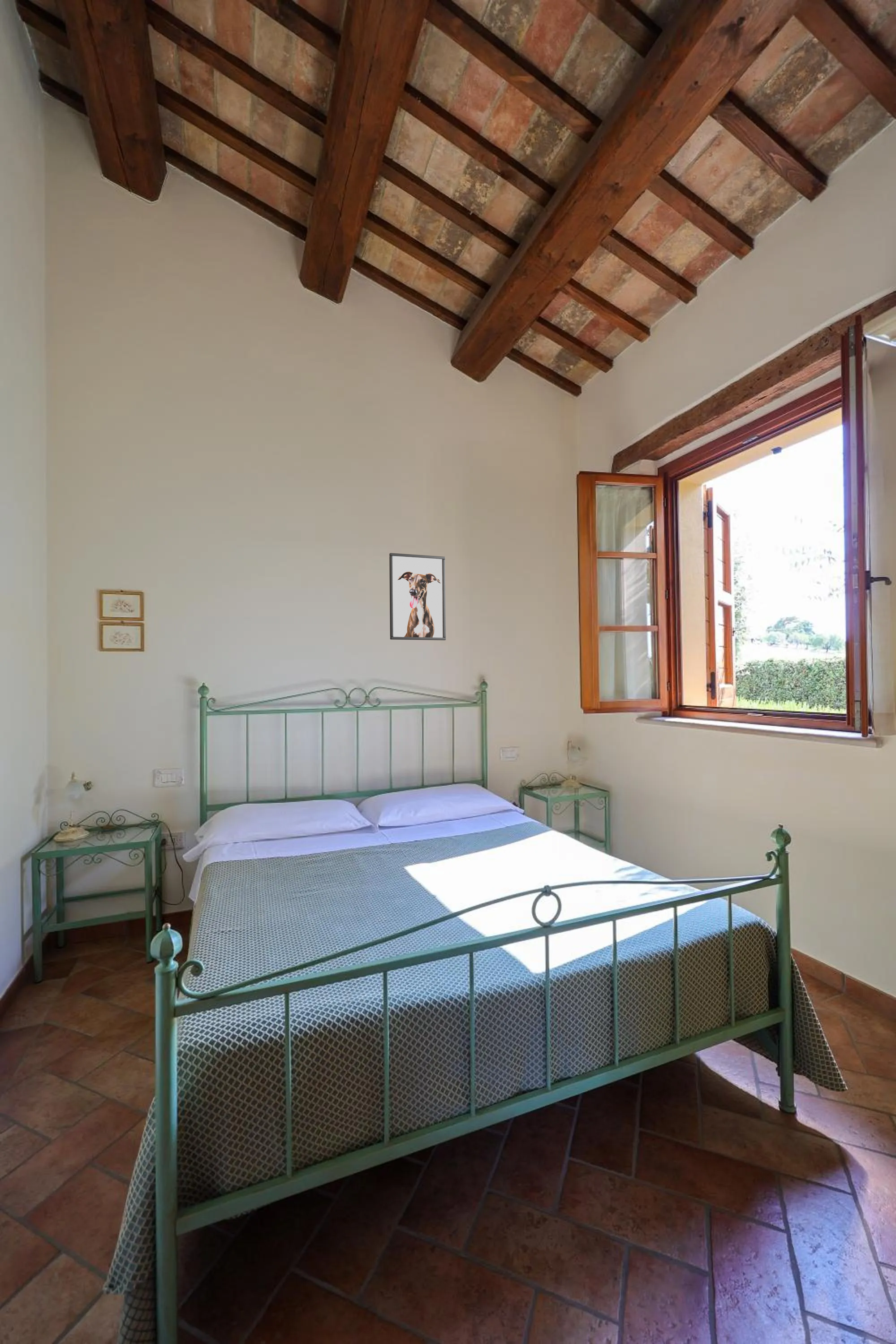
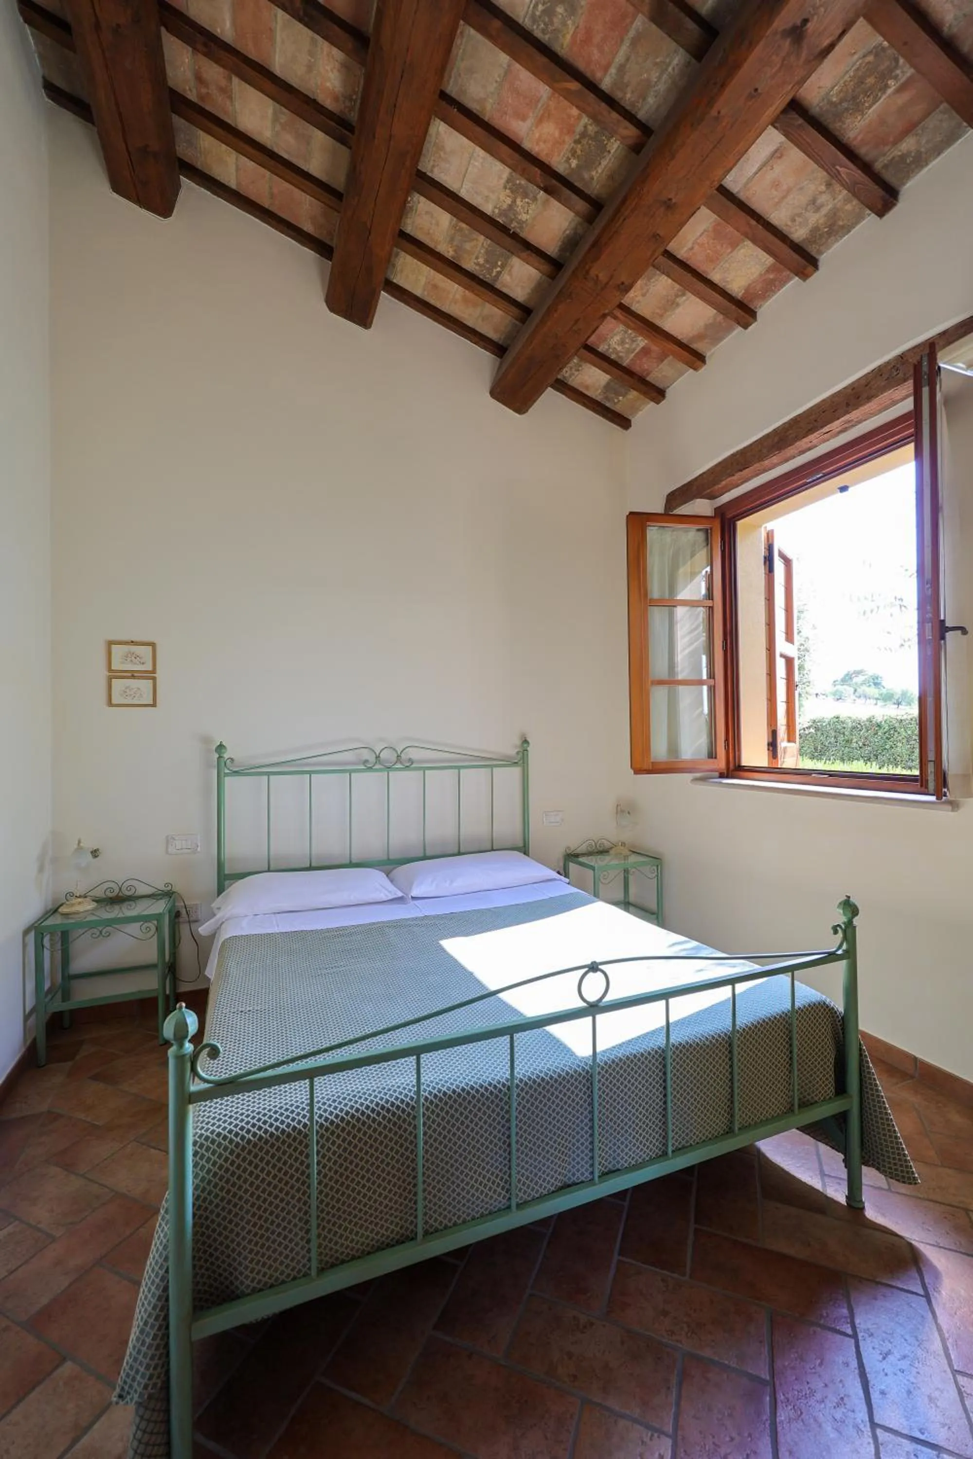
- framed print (418, 597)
